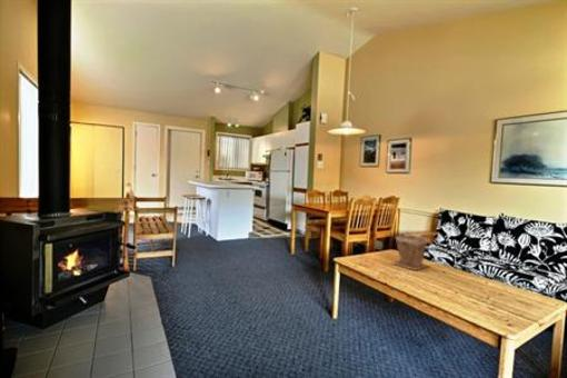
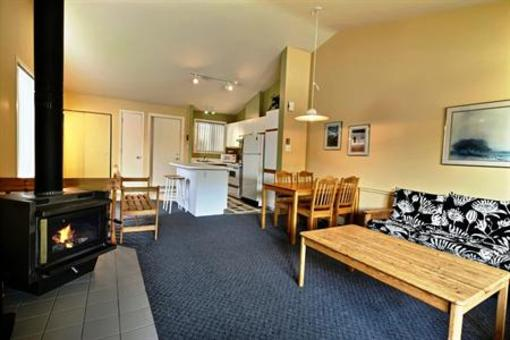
- plant pot (410, 250)
